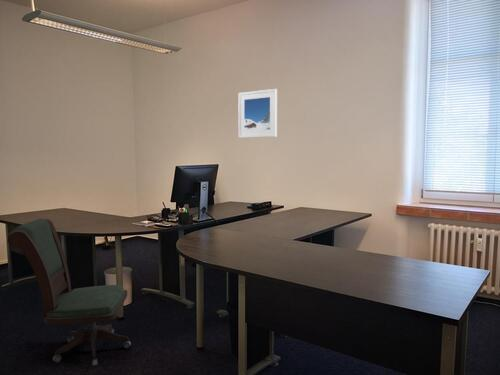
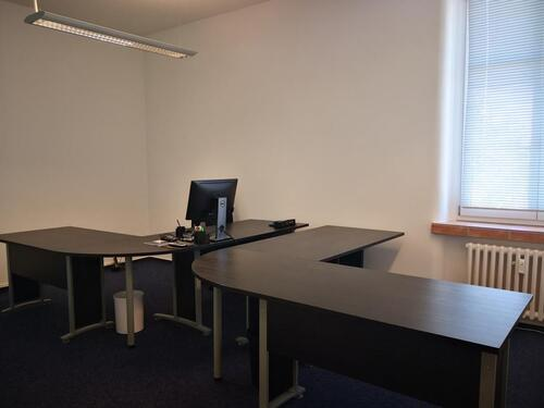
- office chair (77, 288)
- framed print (257, 114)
